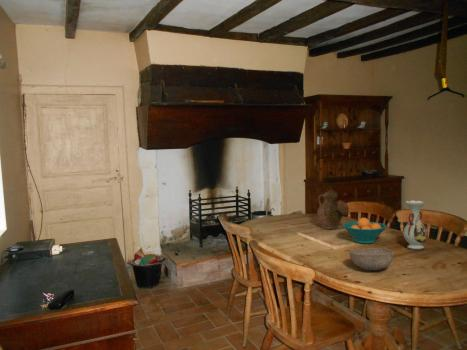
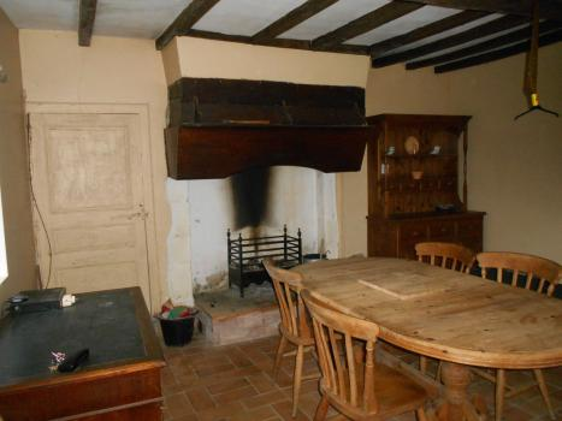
- fruit bowl (364, 229)
- bowl (371, 258)
- vase (415, 224)
- jug (331, 209)
